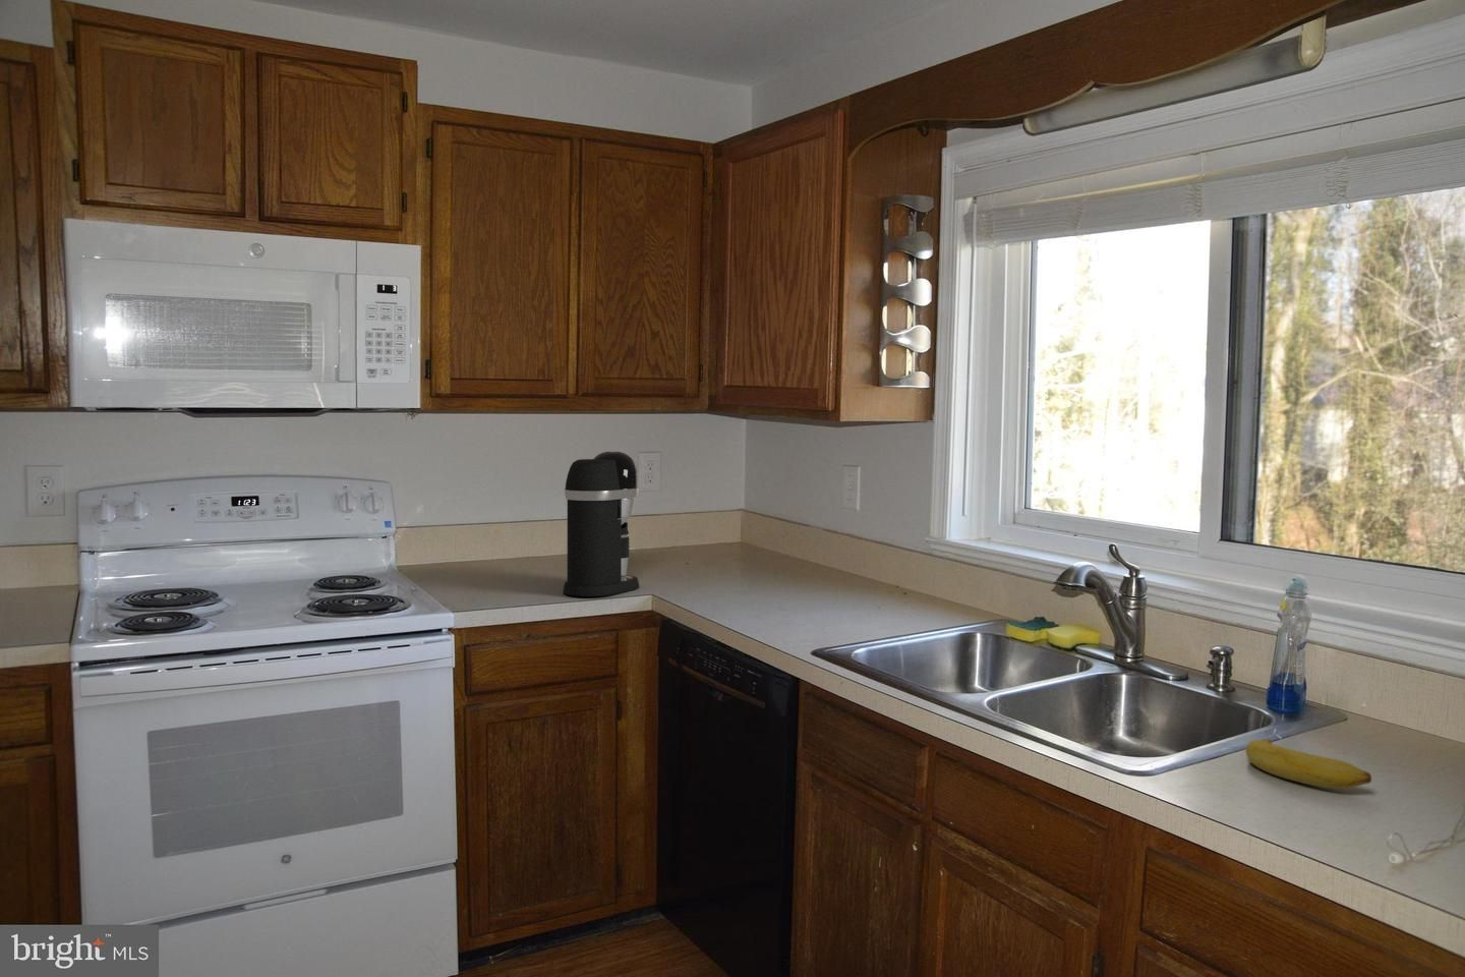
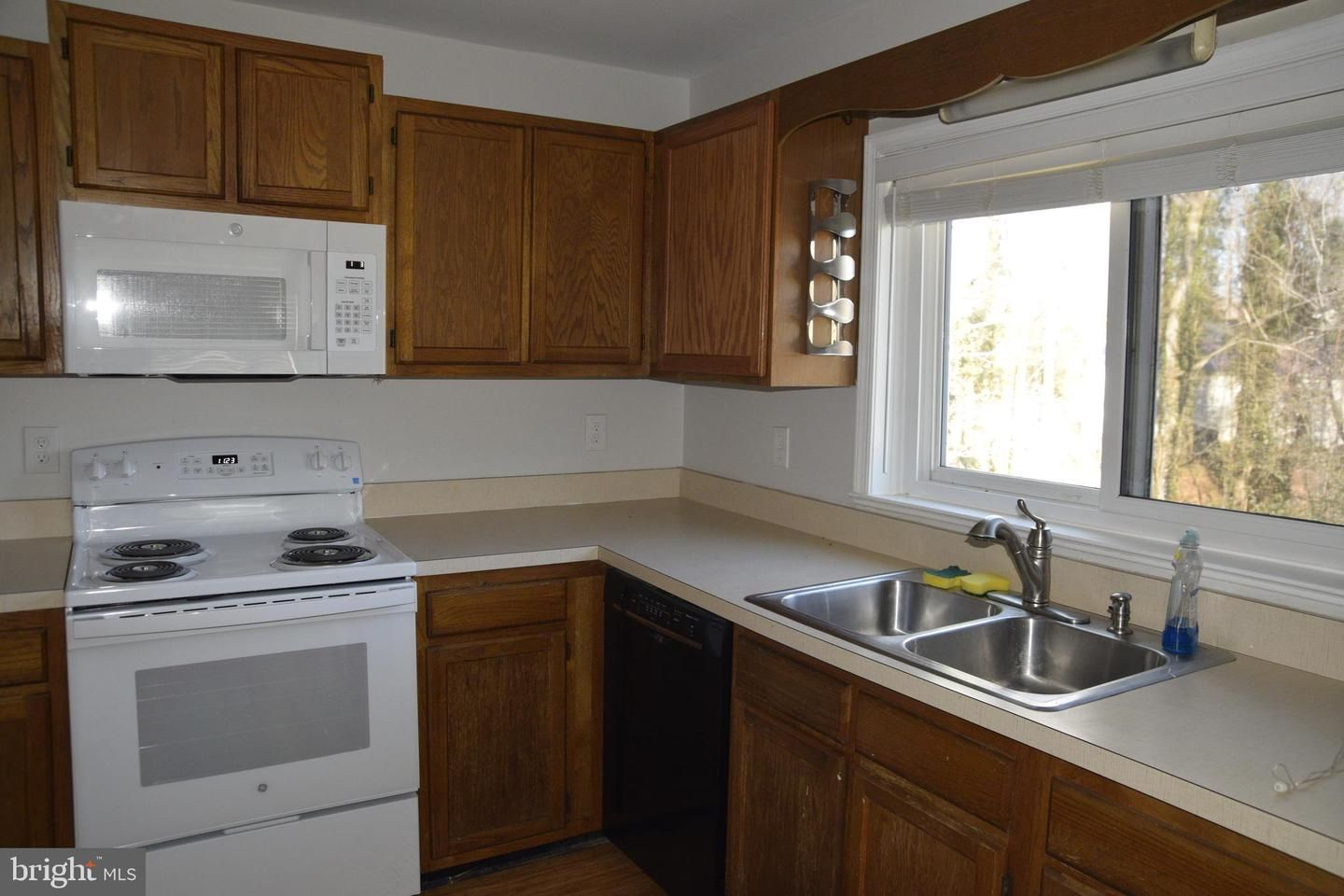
- banana (1305, 761)
- coffee maker (602, 521)
